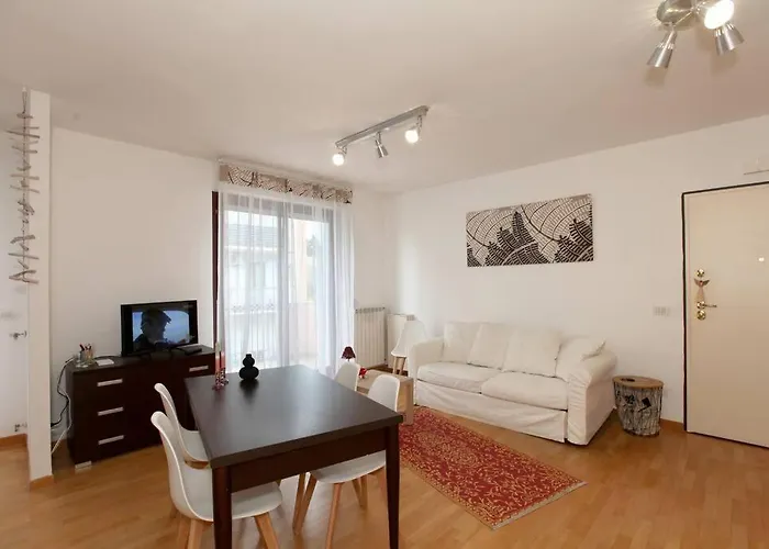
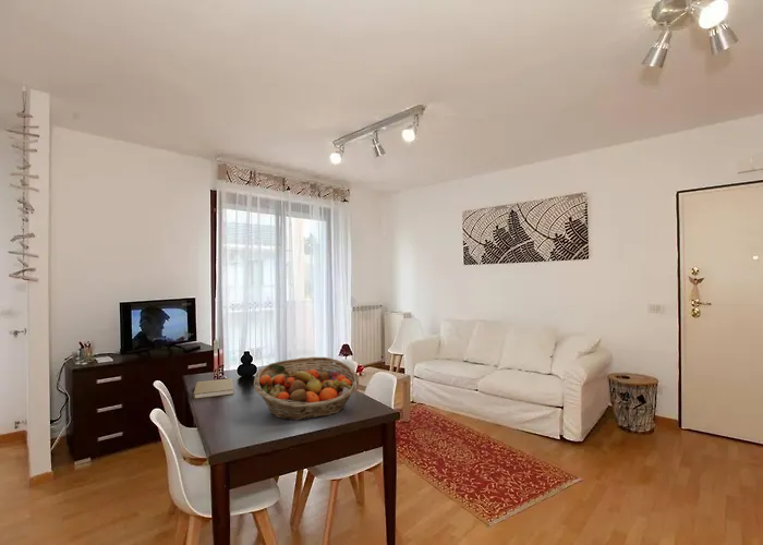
+ fruit basket (307, 386)
+ book (214, 387)
